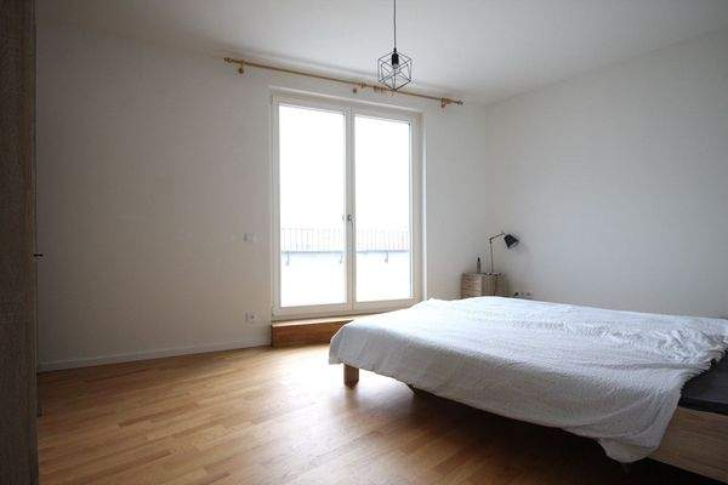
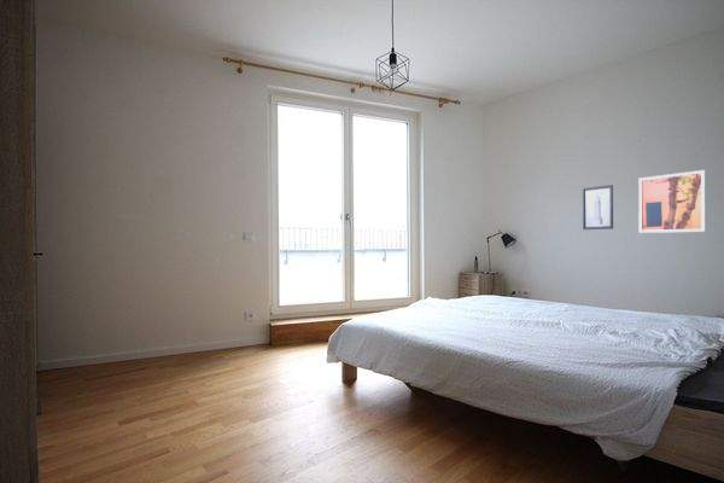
+ wall art (597, 208)
+ wall art (670, 203)
